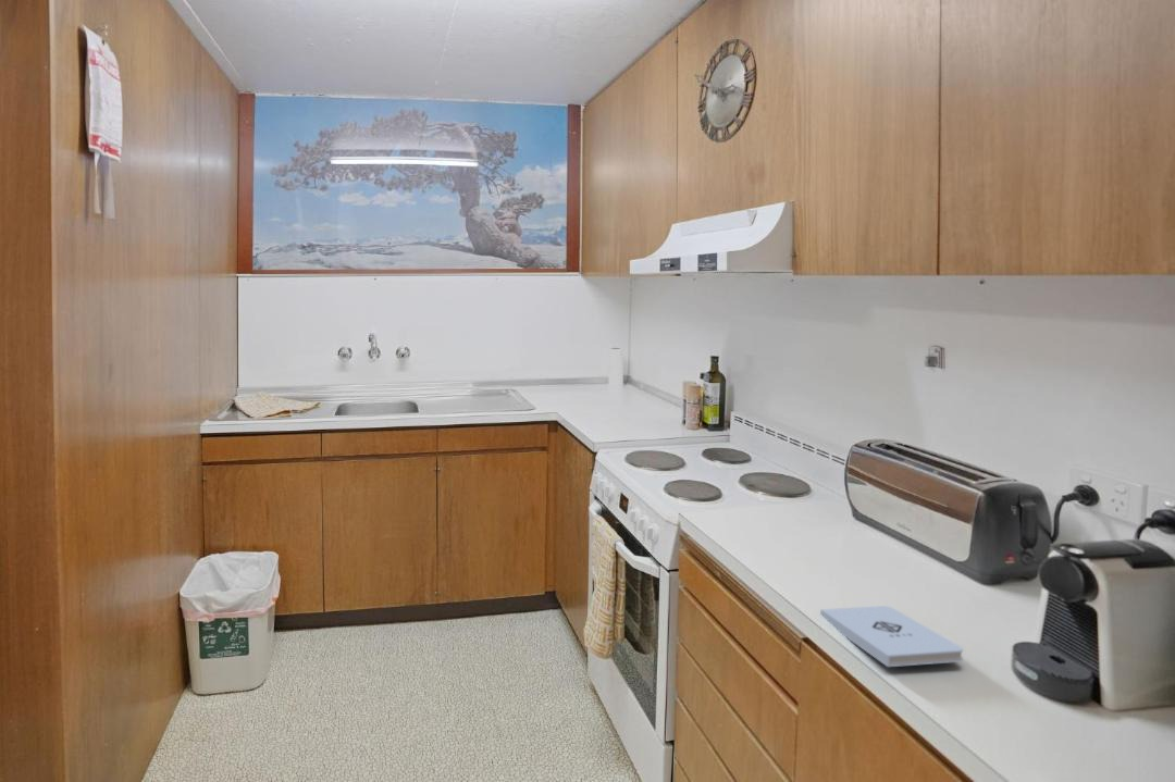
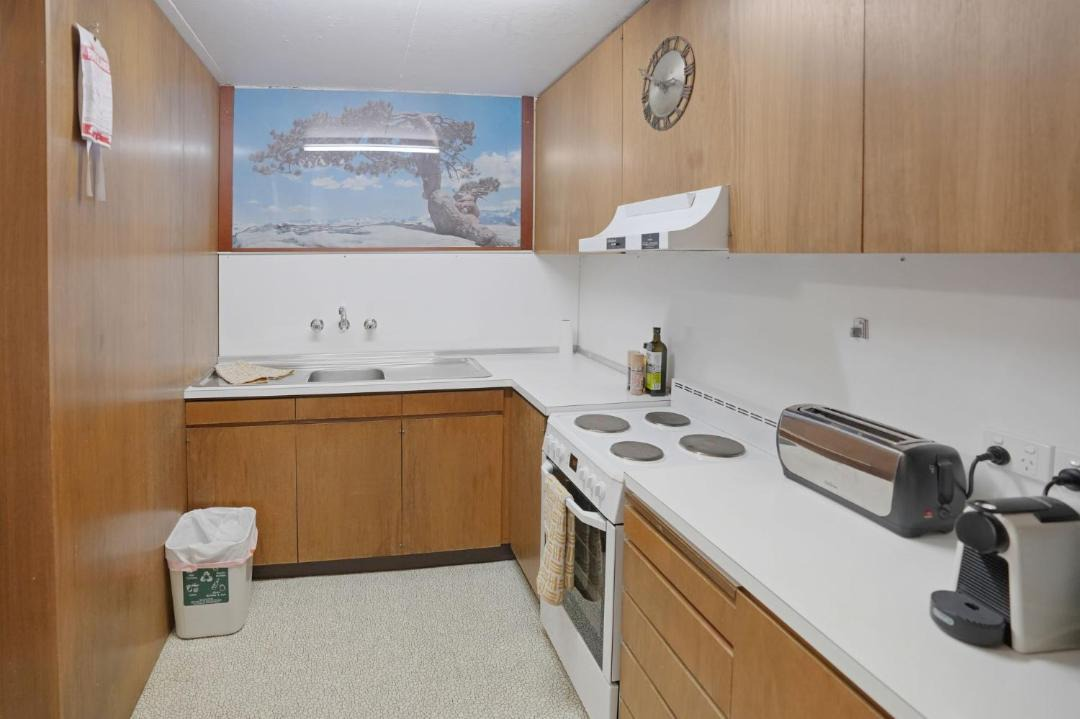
- notepad (888, 633)
